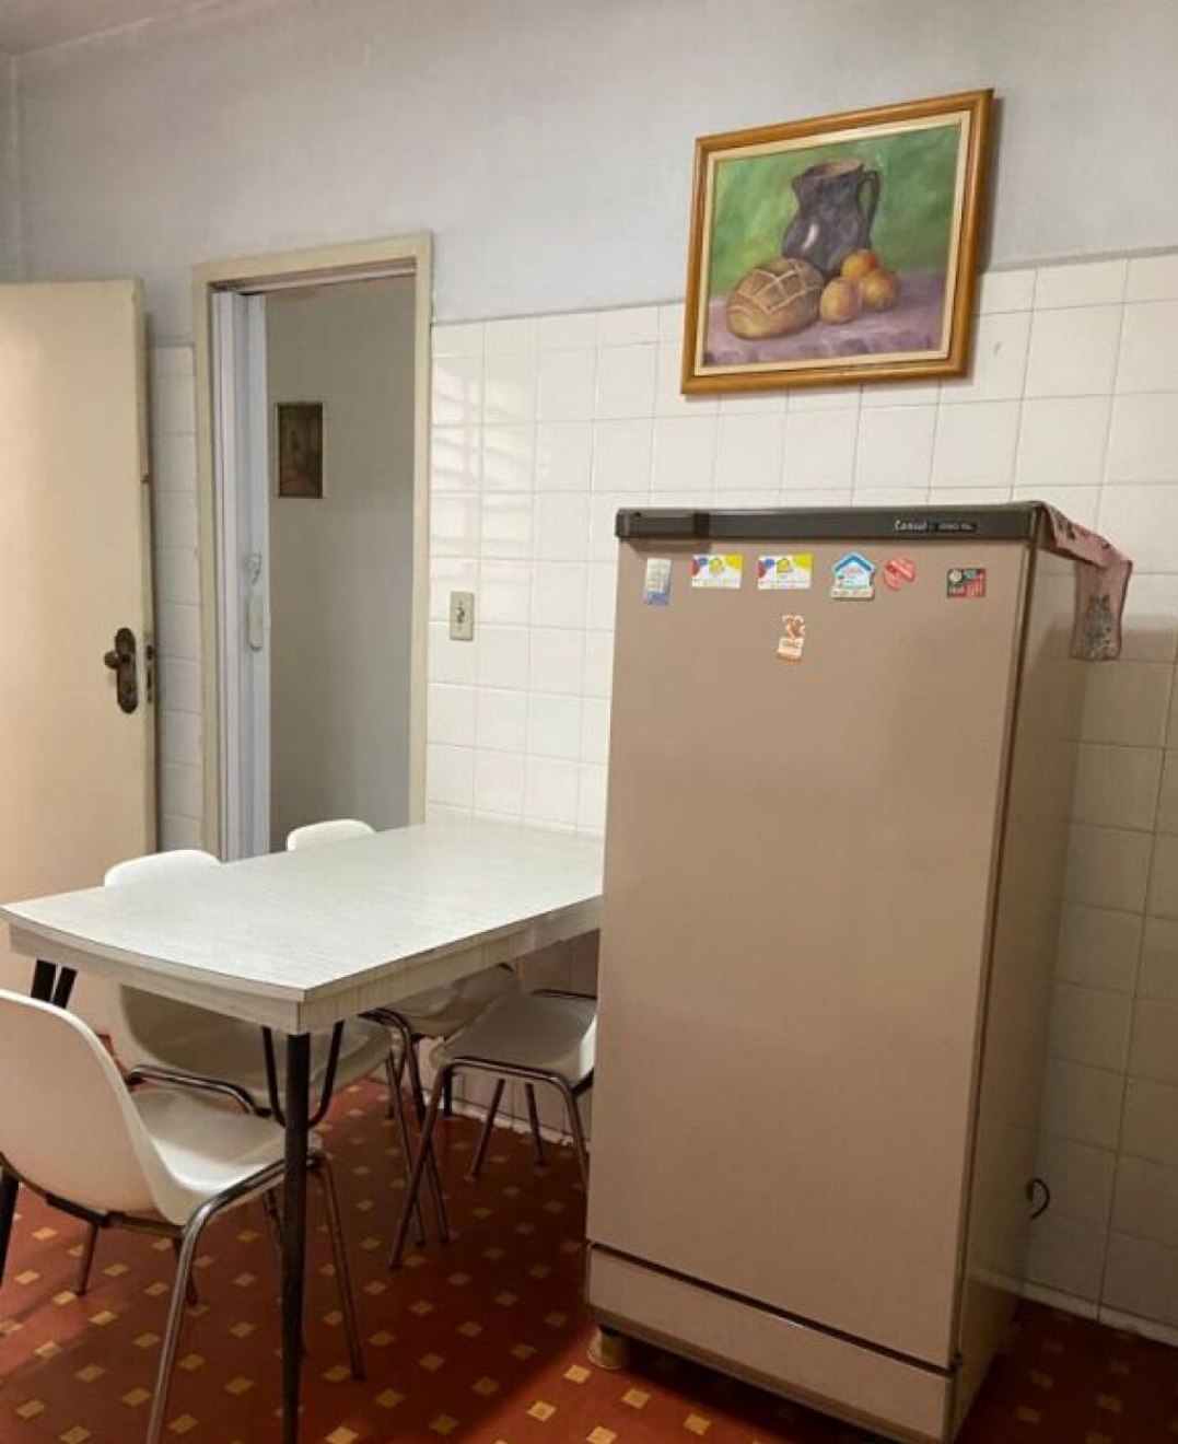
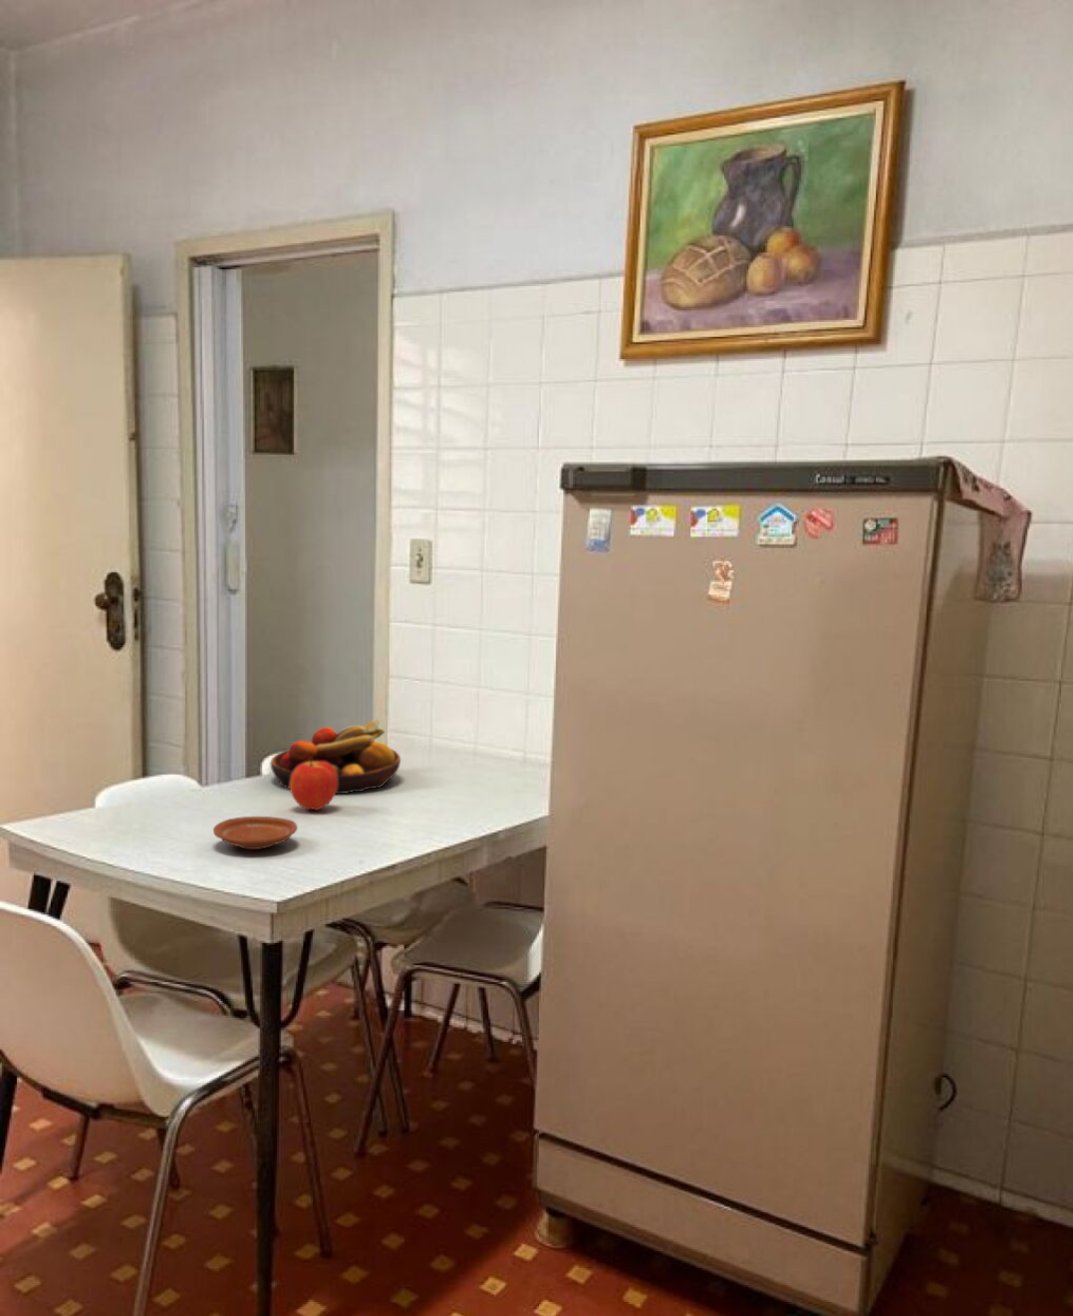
+ fruit bowl (335, 753)
+ plate (255, 835)
+ apple (313, 784)
